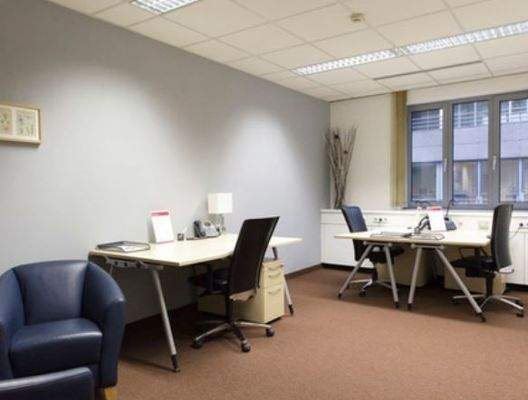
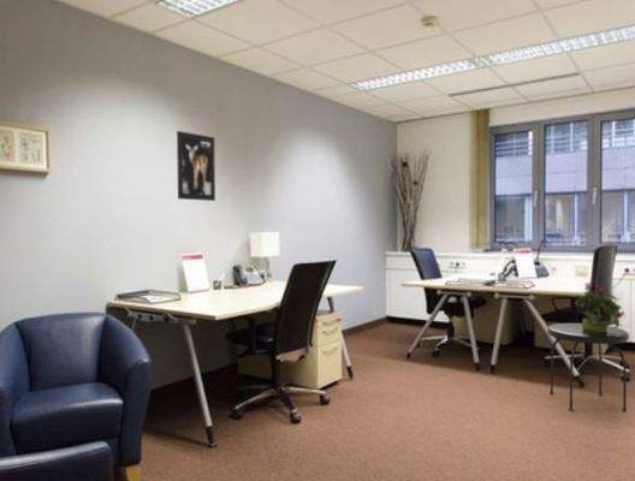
+ wall art (196, 167)
+ side table (599, 366)
+ potted plant (600, 307)
